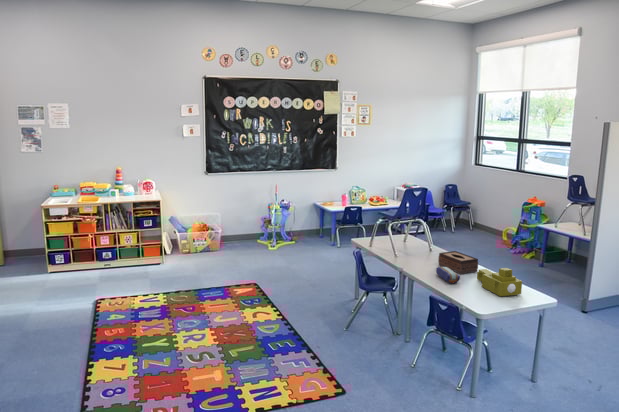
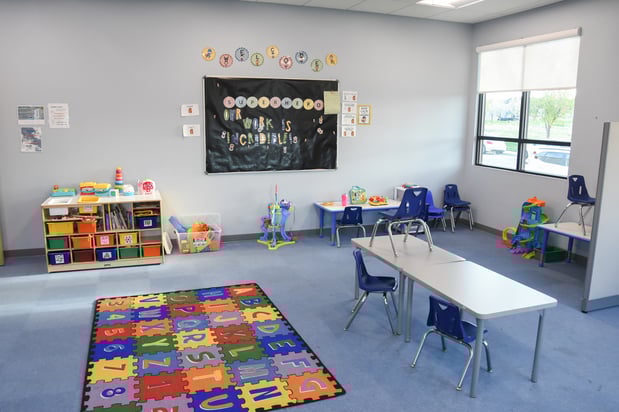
- toy blocks (496, 276)
- pencil case (447, 274)
- tissue box (457, 262)
